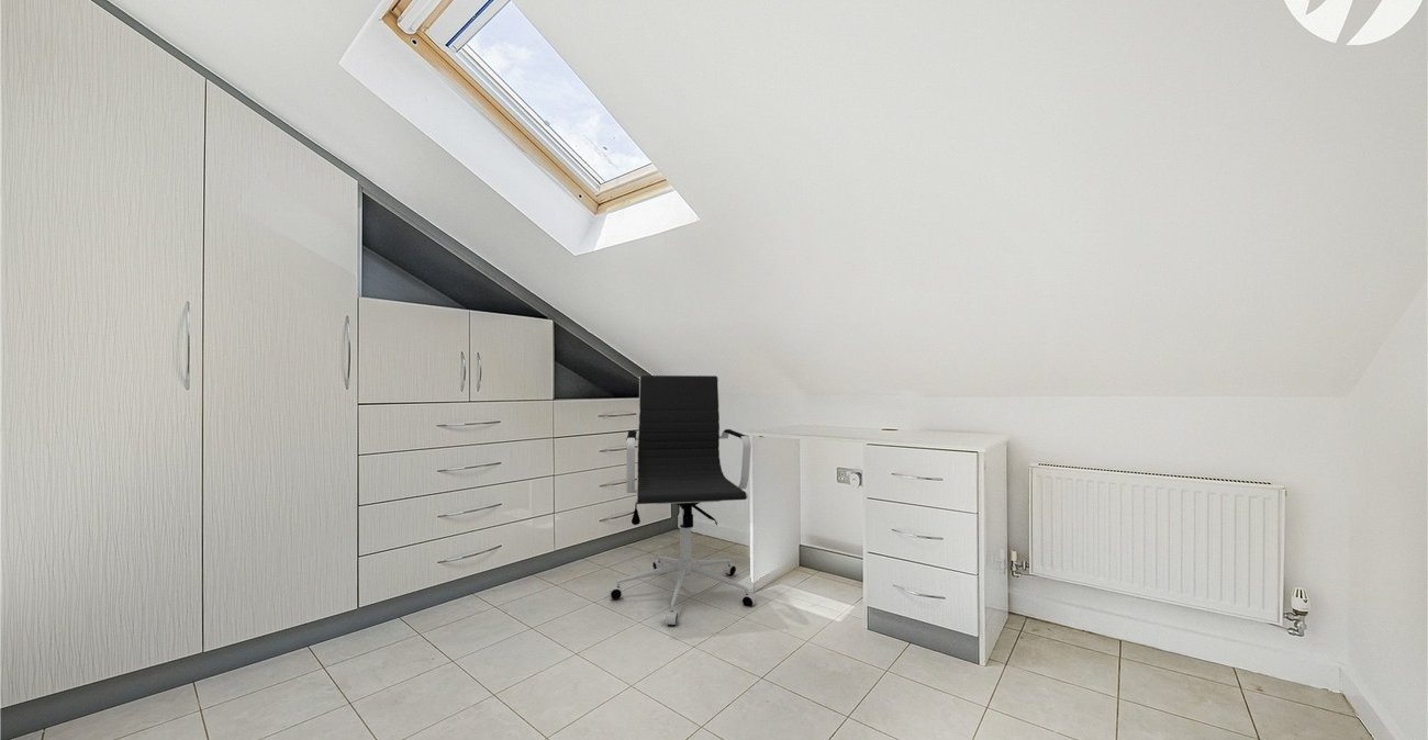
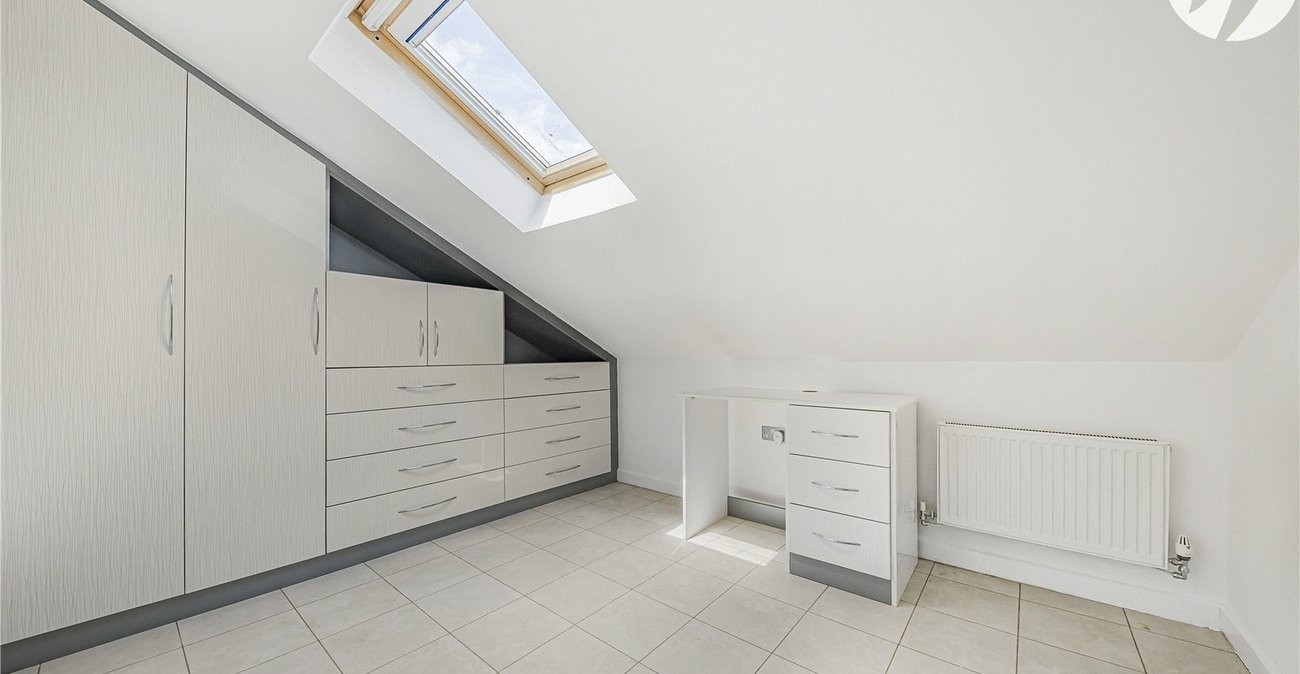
- office chair (680, 484)
